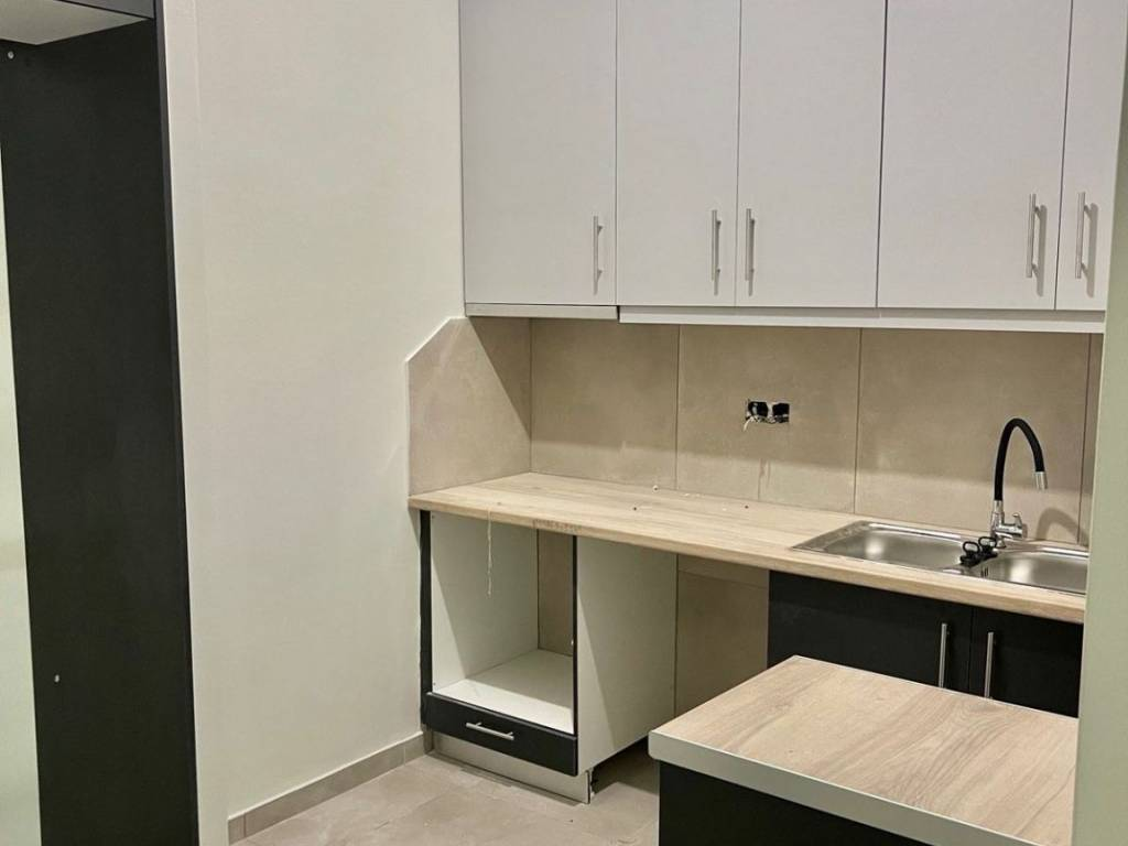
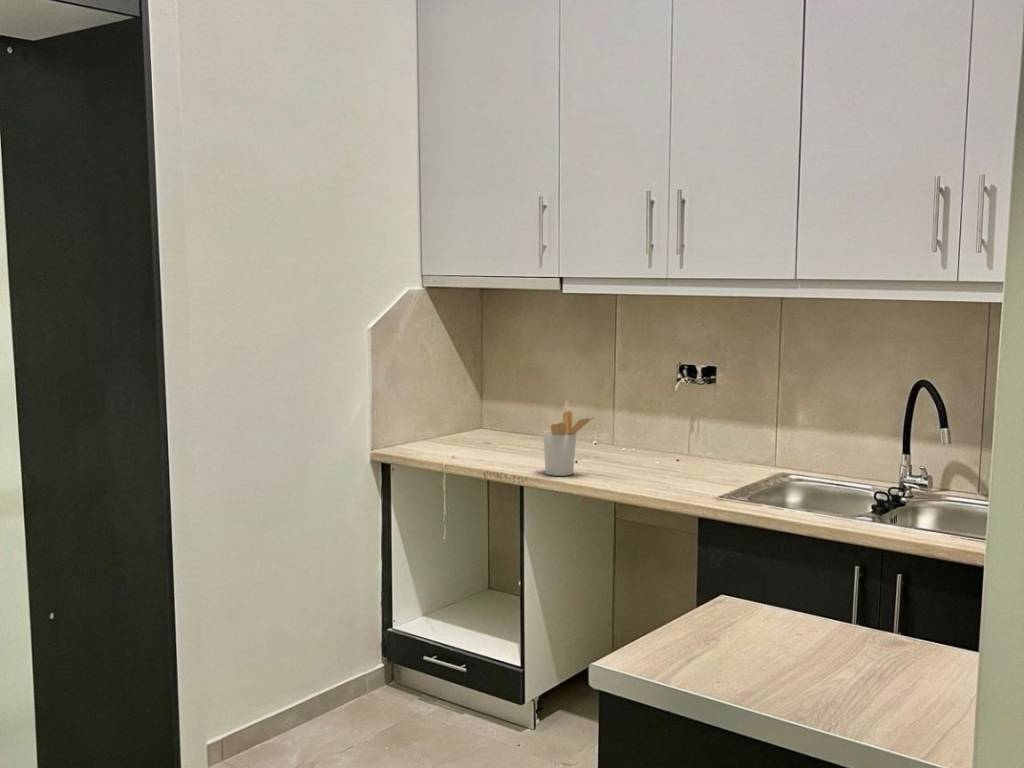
+ utensil holder (567, 443)
